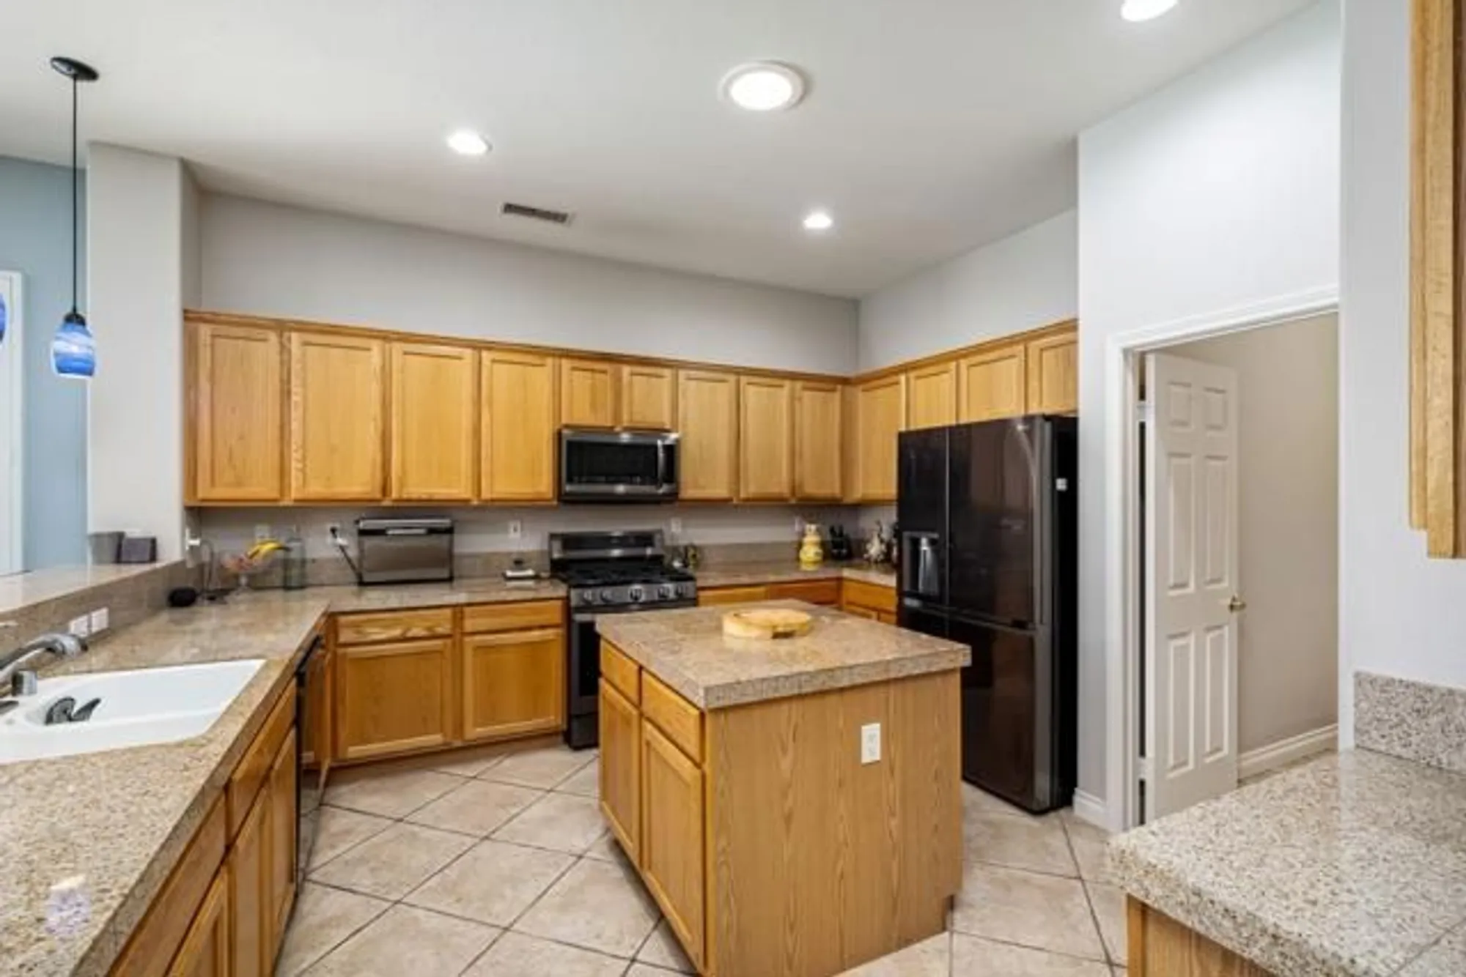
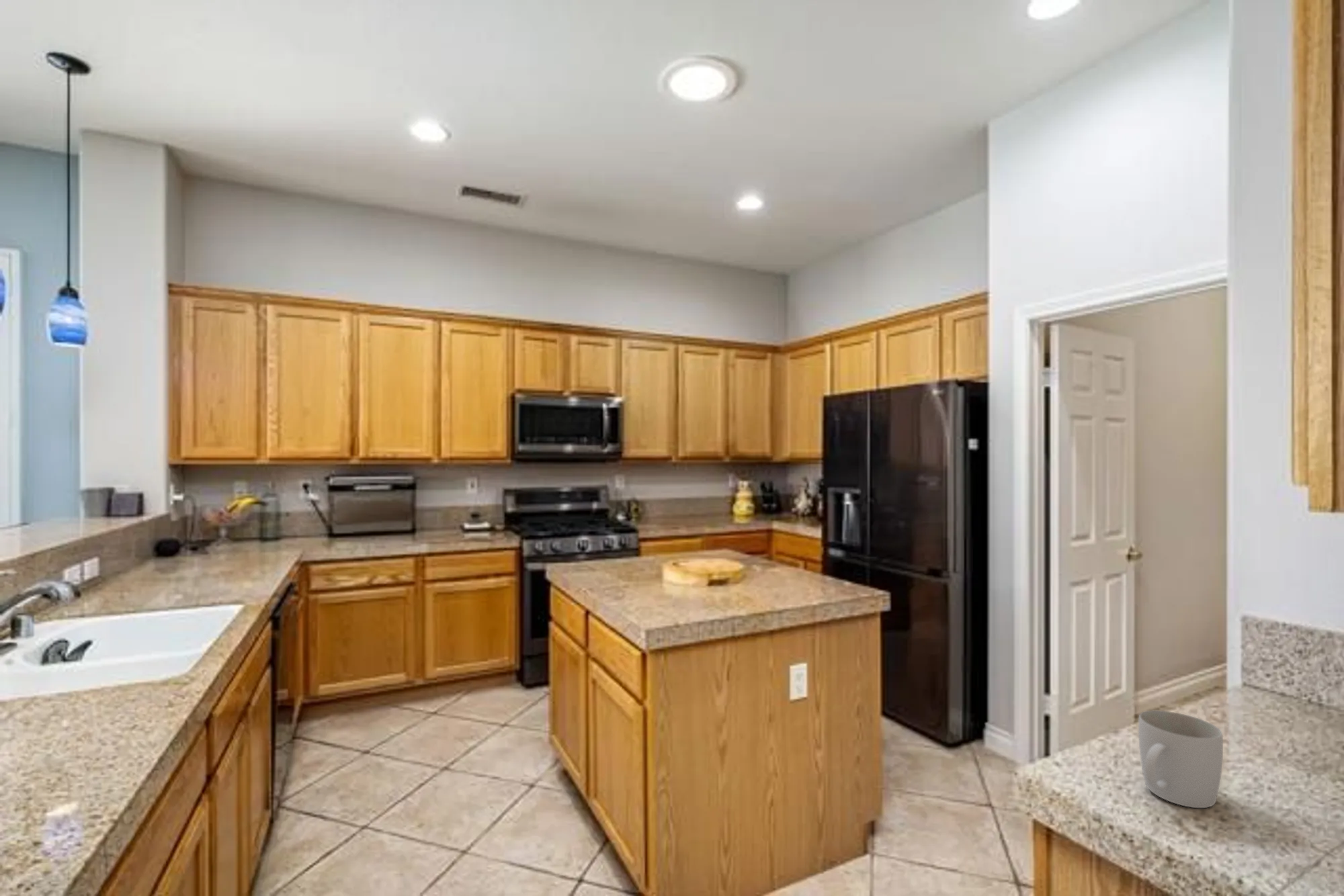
+ mug (1173, 762)
